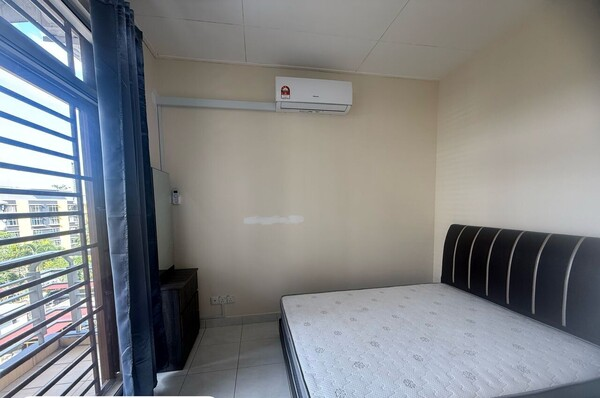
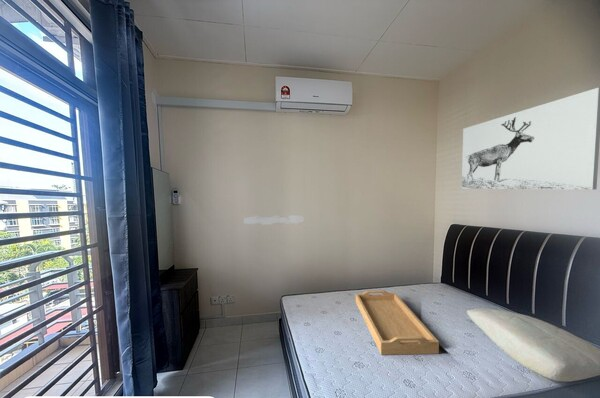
+ wall art (513, 151)
+ serving tray (389, 316)
+ pillow (525, 334)
